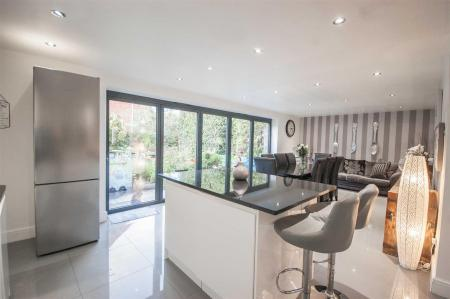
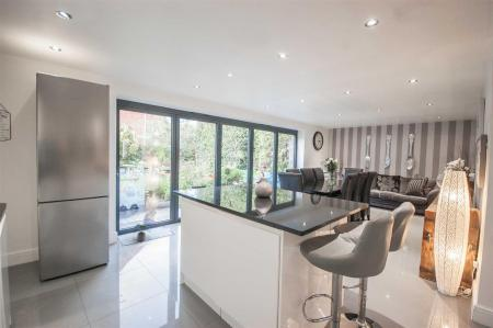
+ potted plant (141, 231)
